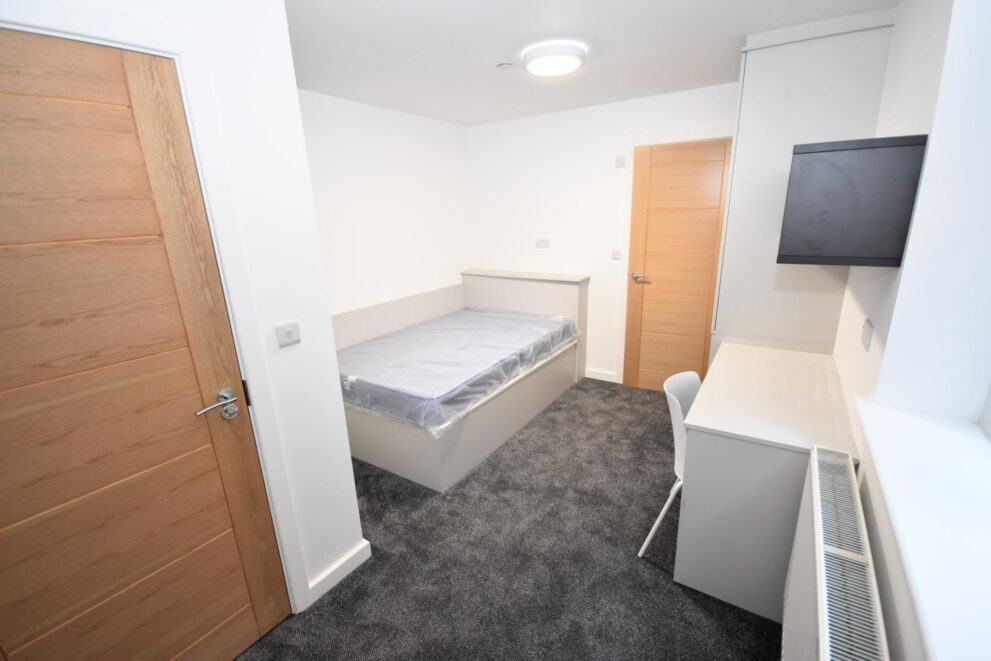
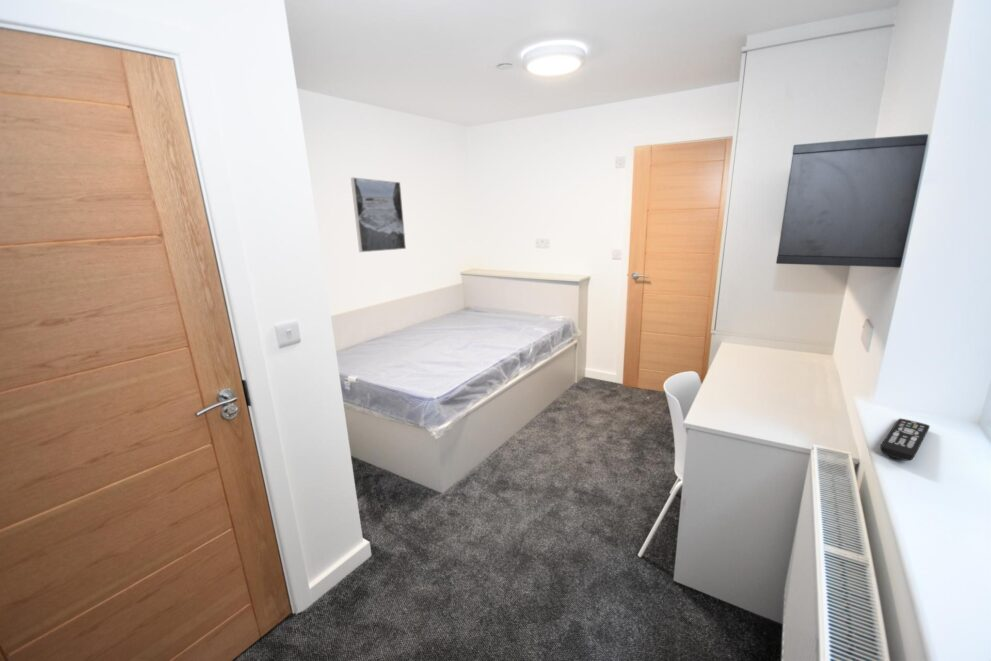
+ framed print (380, 215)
+ remote control (905, 438)
